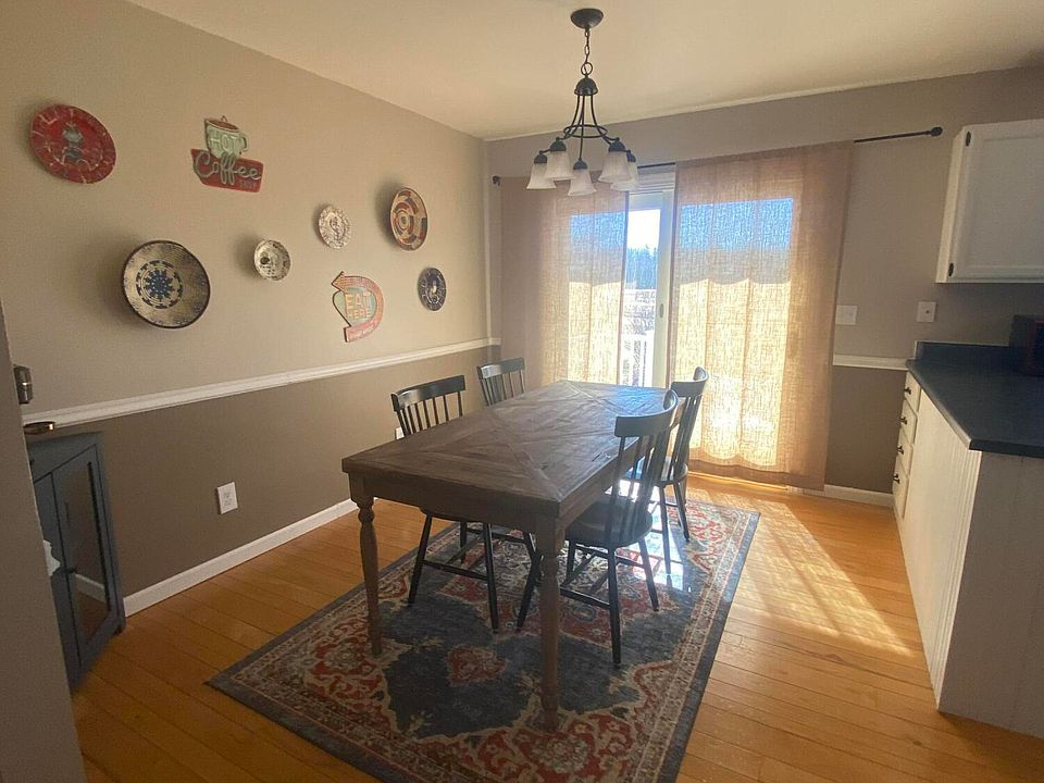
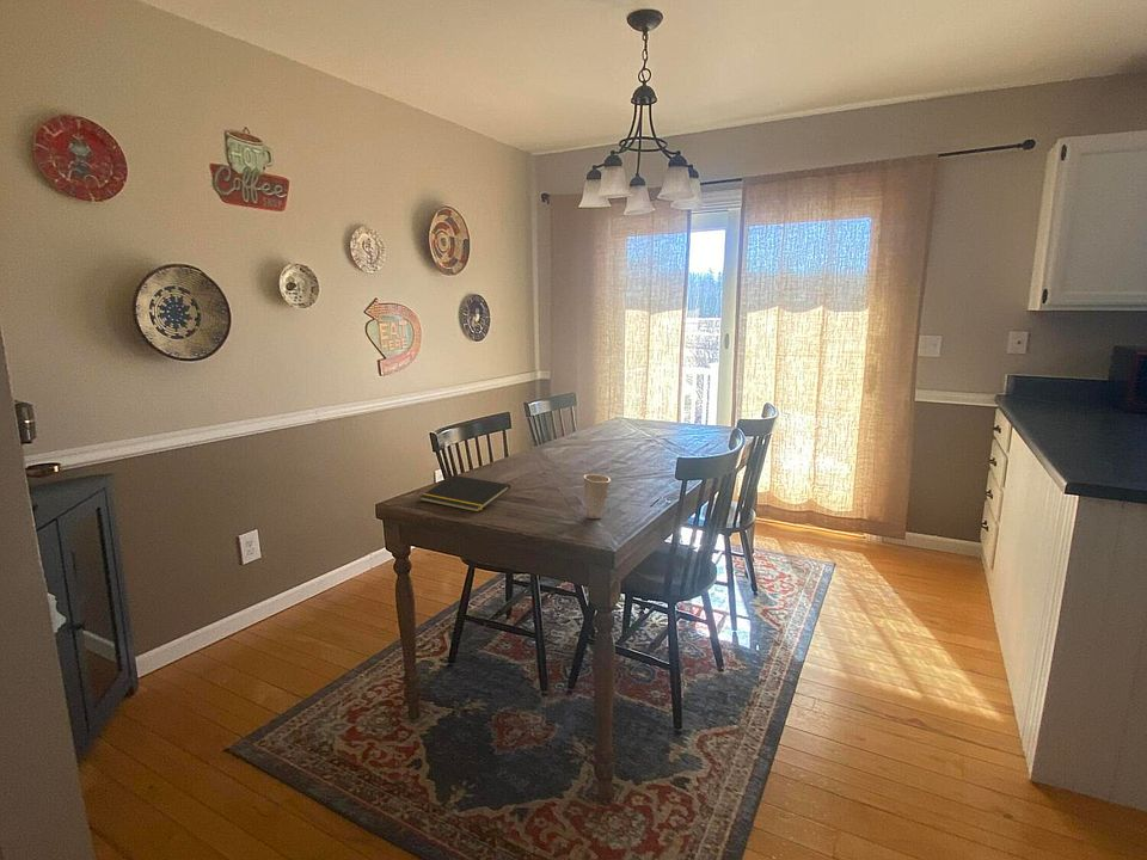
+ notepad (465, 492)
+ cup (596, 497)
